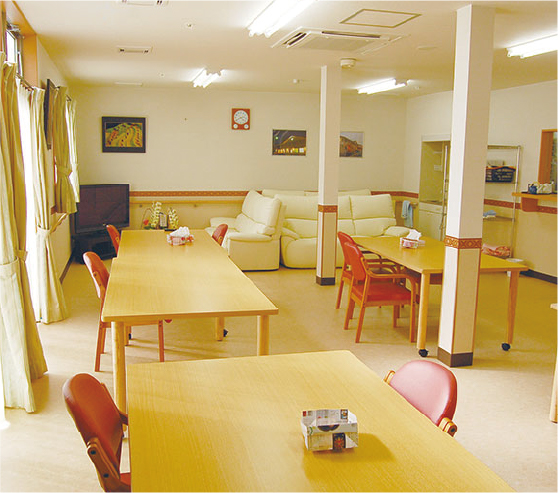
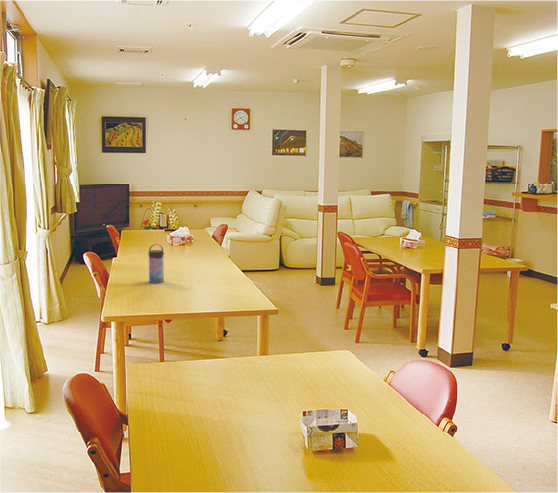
+ water bottle (156, 262)
